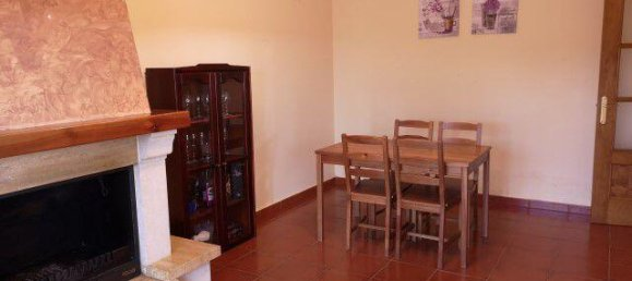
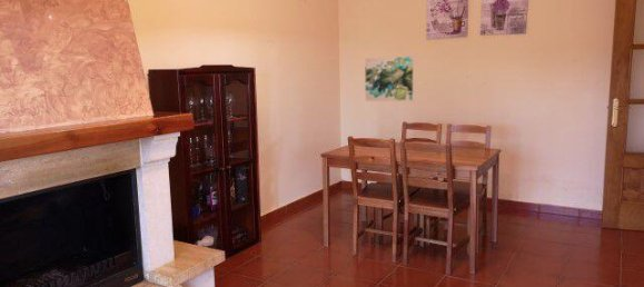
+ wall art (388, 79)
